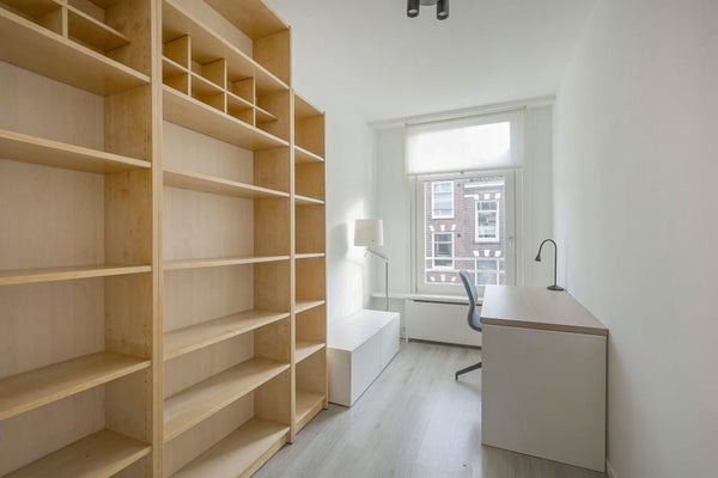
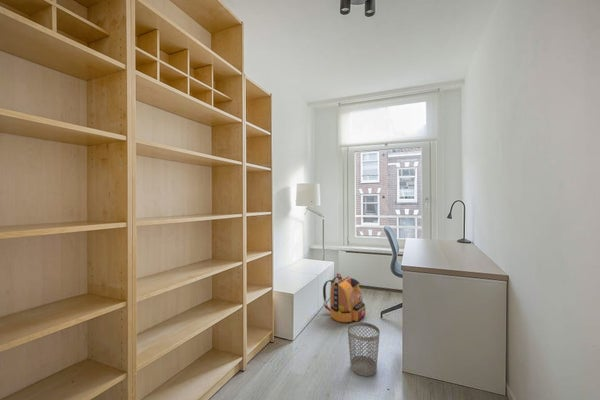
+ wastebasket (363, 349)
+ backpack (344, 294)
